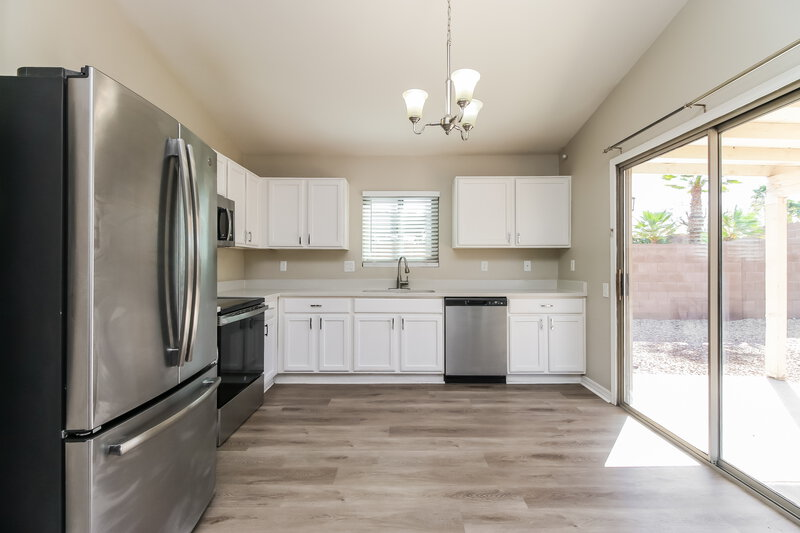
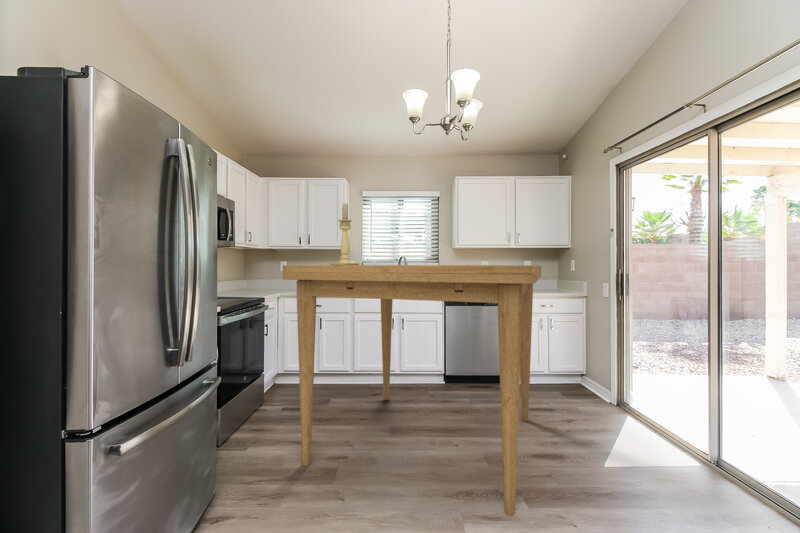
+ dining table (390, 352)
+ candle holder (345, 233)
